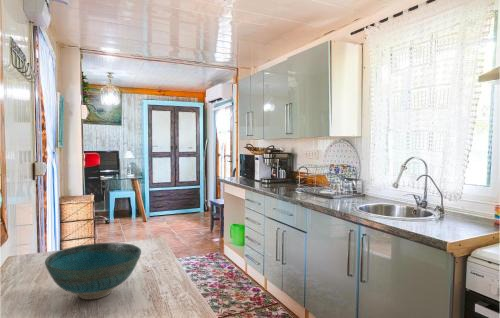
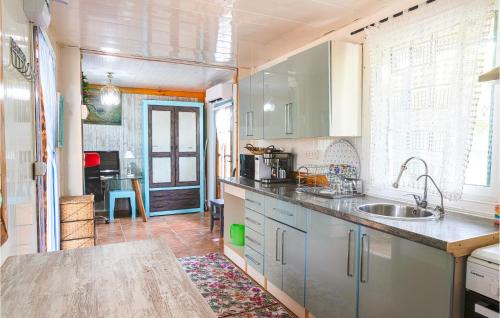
- bowl (96, 272)
